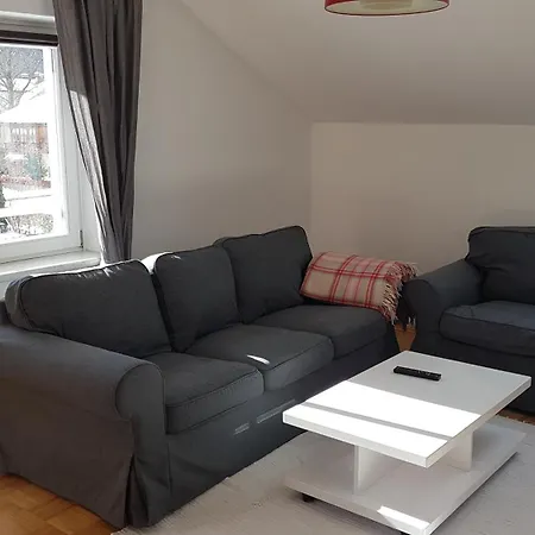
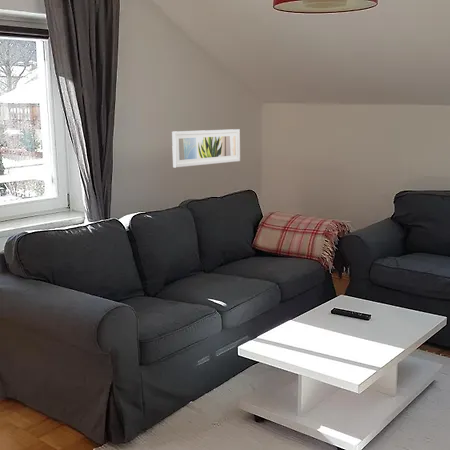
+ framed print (208, 147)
